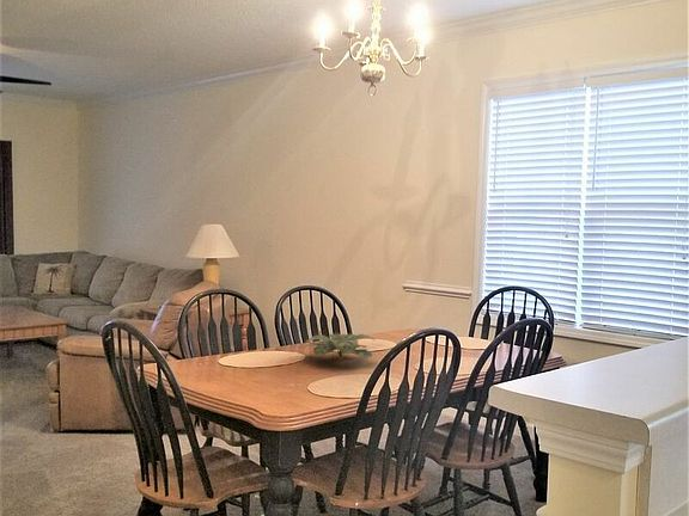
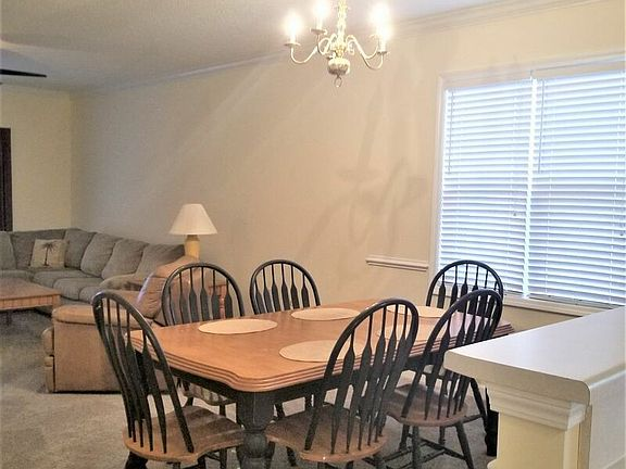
- plant (339, 346)
